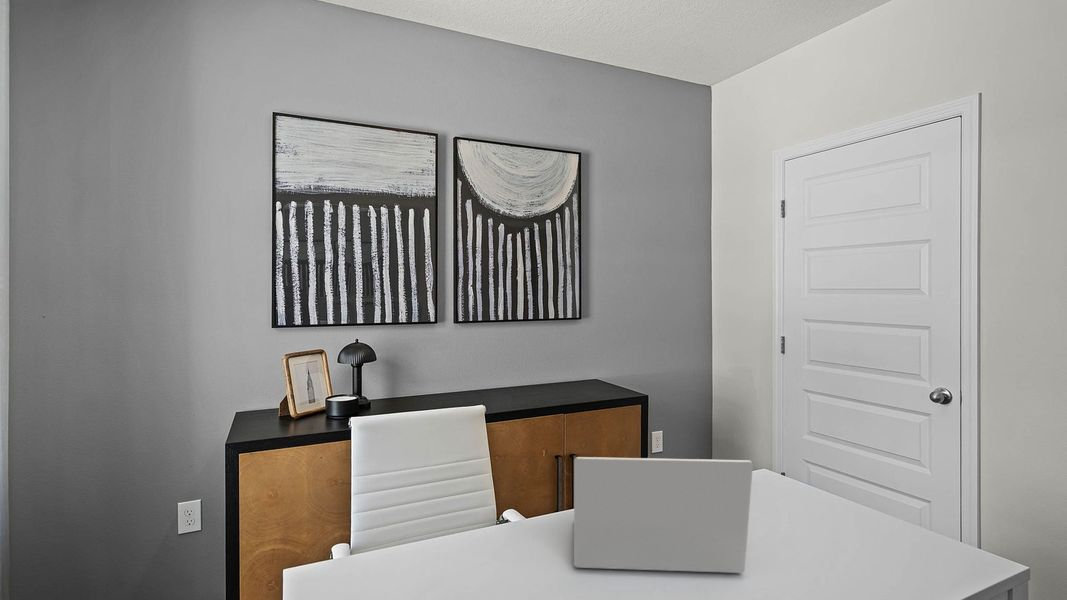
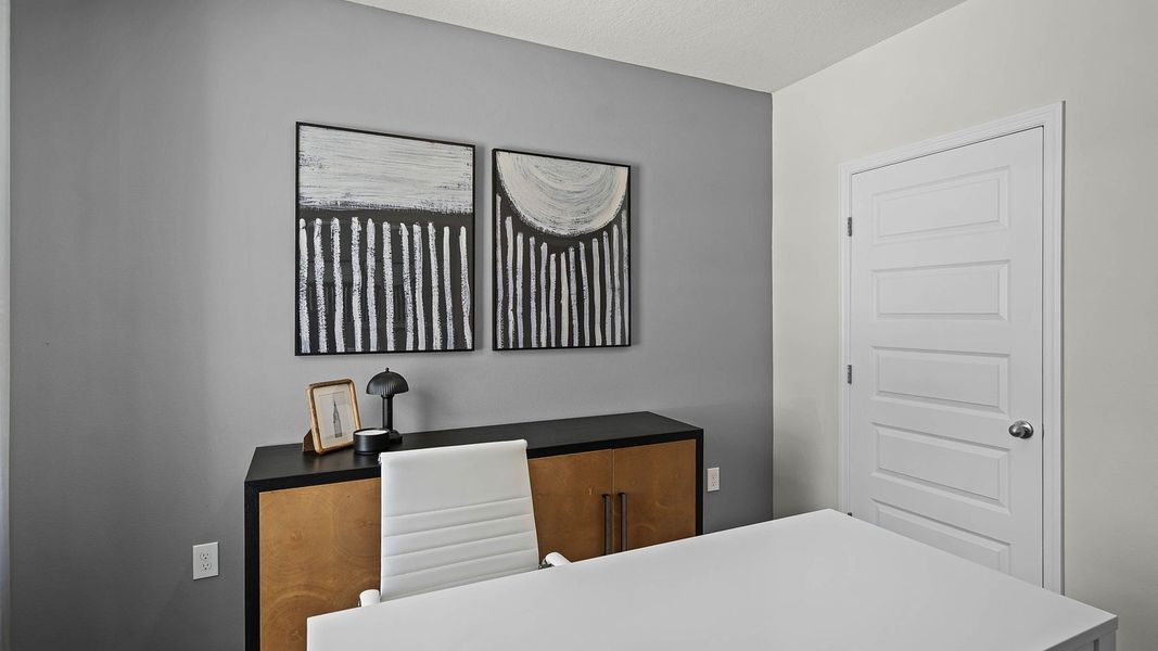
- laptop (651, 495)
